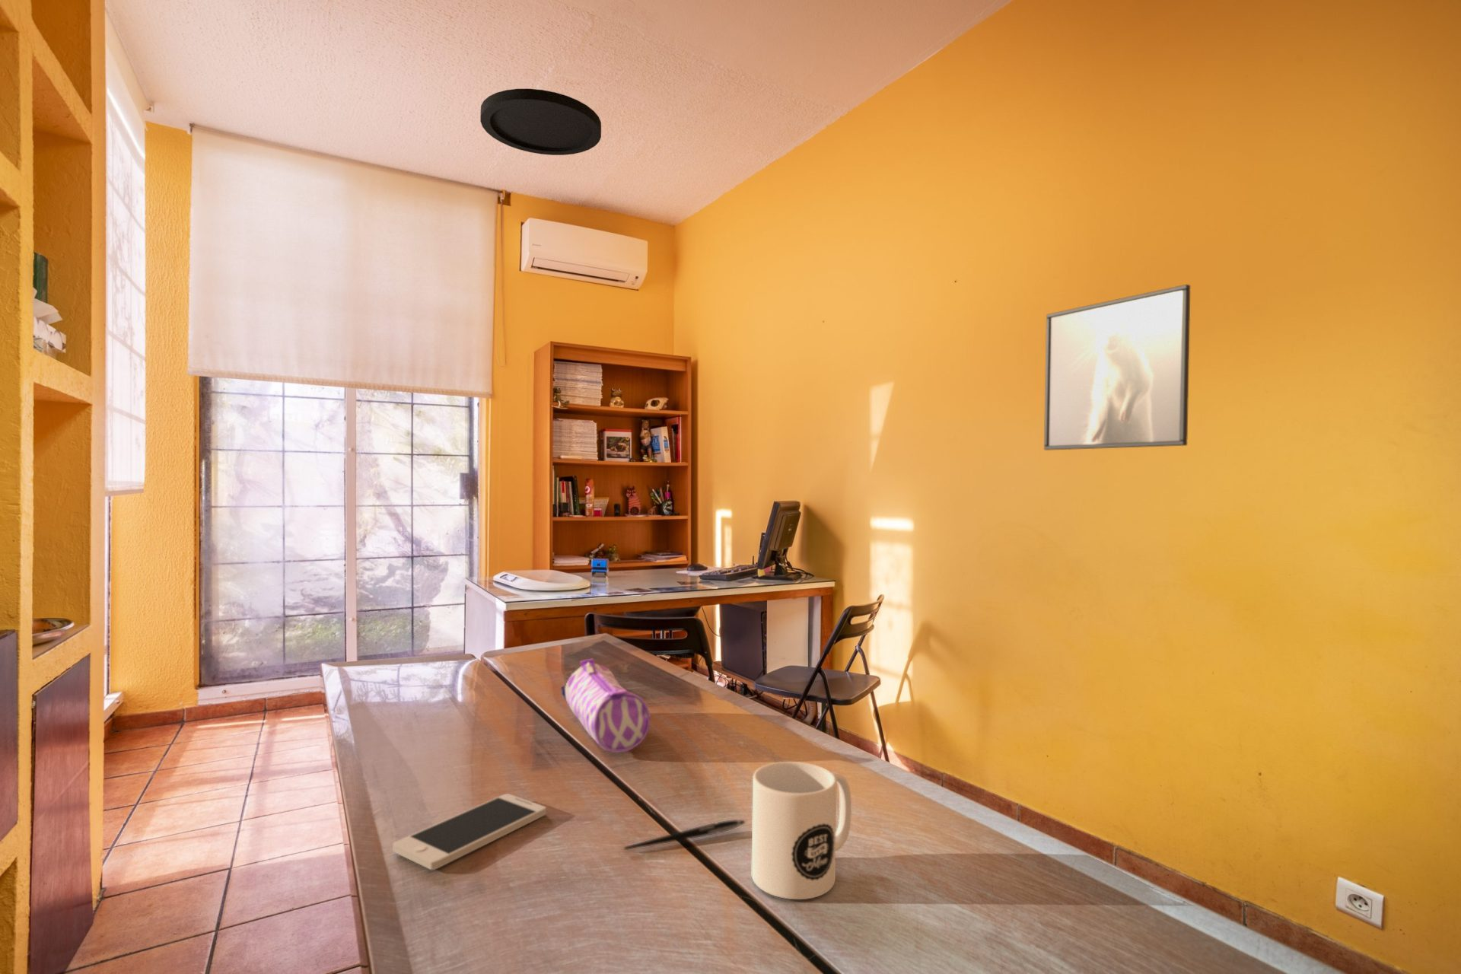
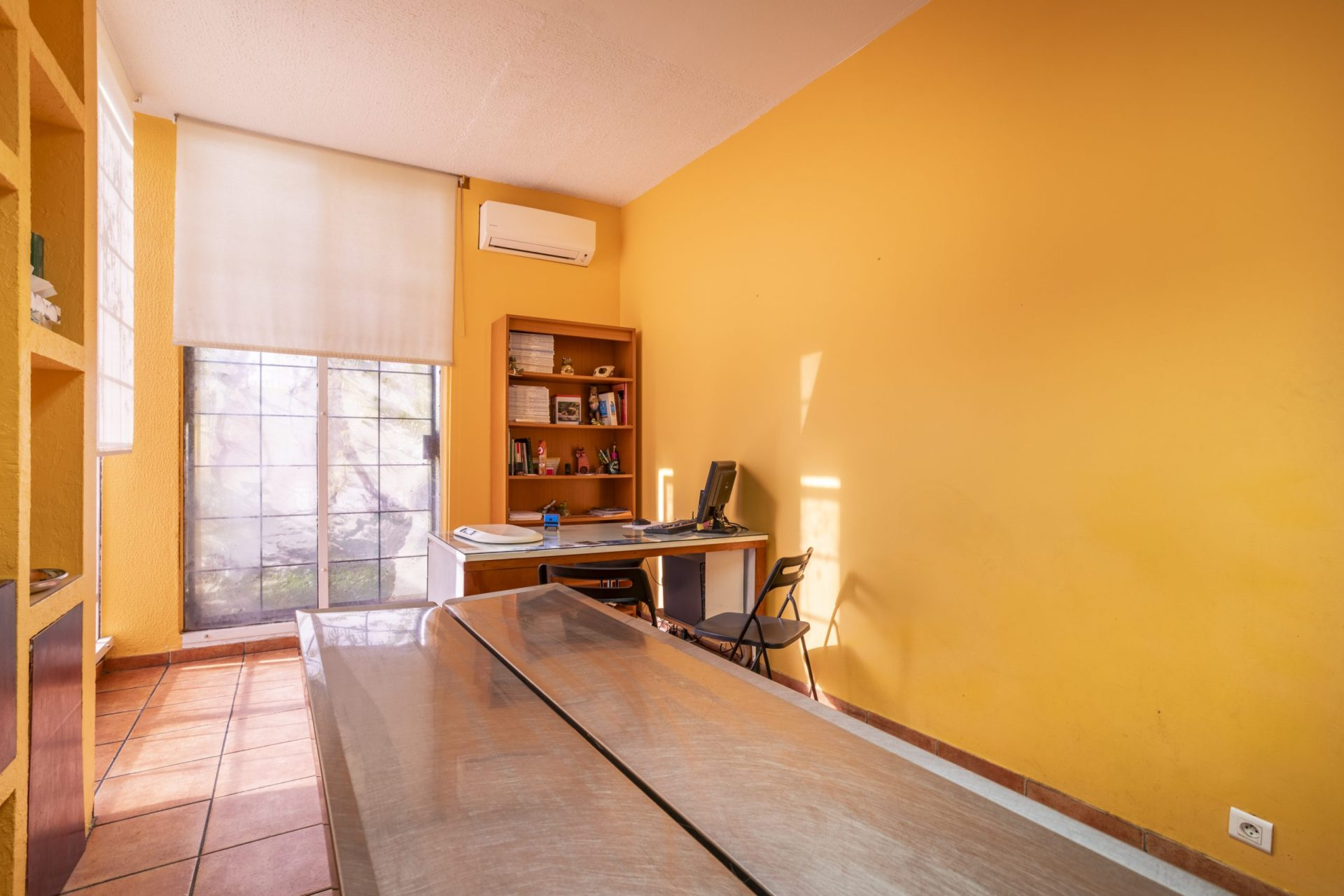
- mug (807, 821)
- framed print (1111, 374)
- smartphone (473, 827)
- ceiling light (541, 124)
- pencil case (605, 702)
- pen (686, 833)
